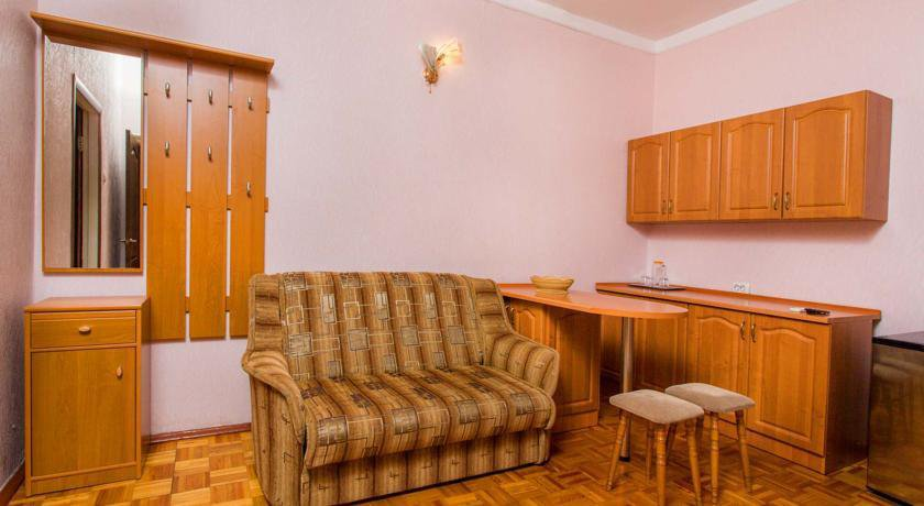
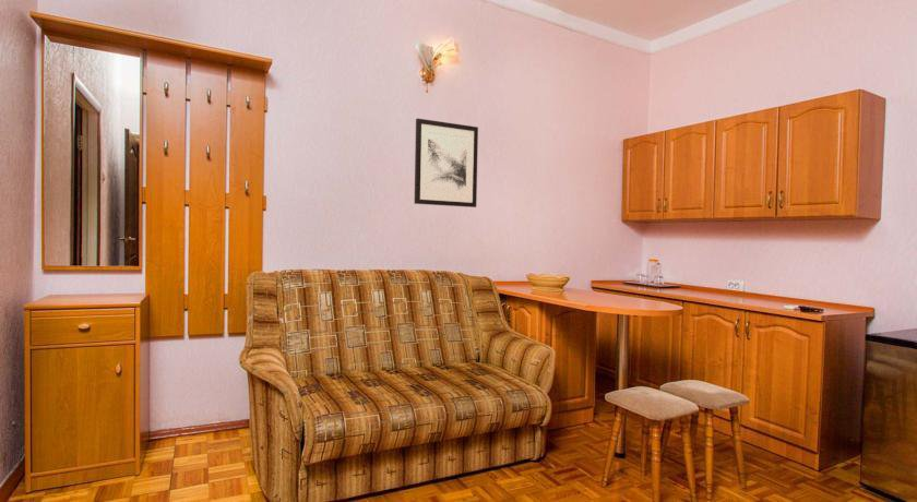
+ wall art (446, 164)
